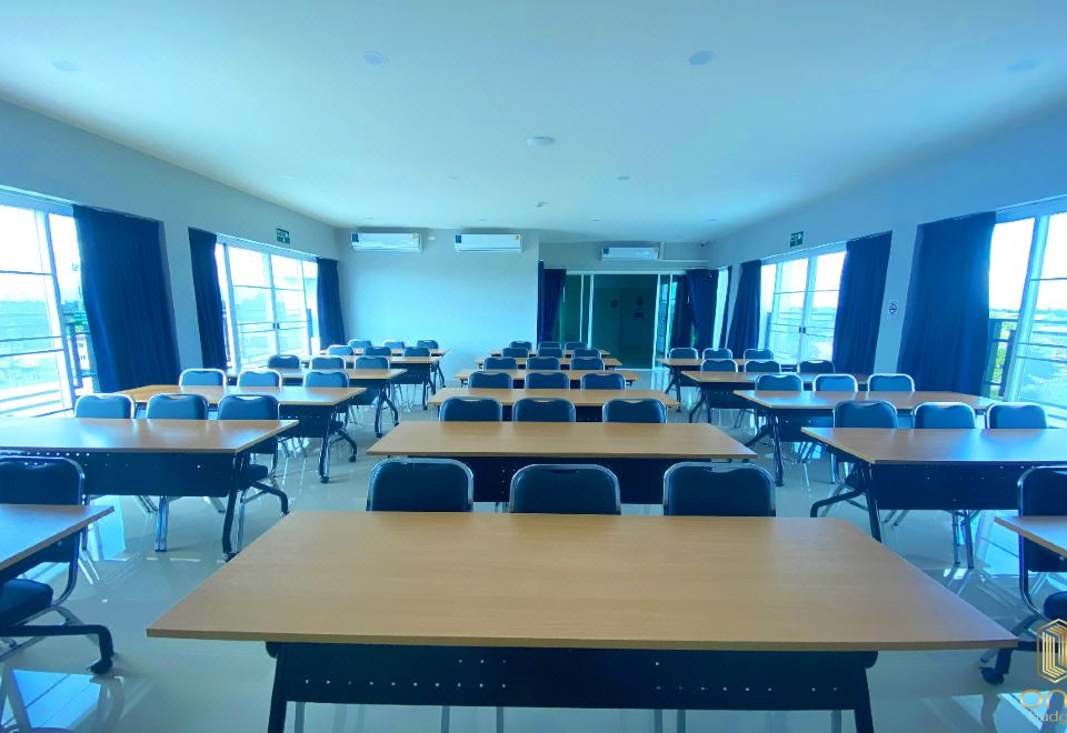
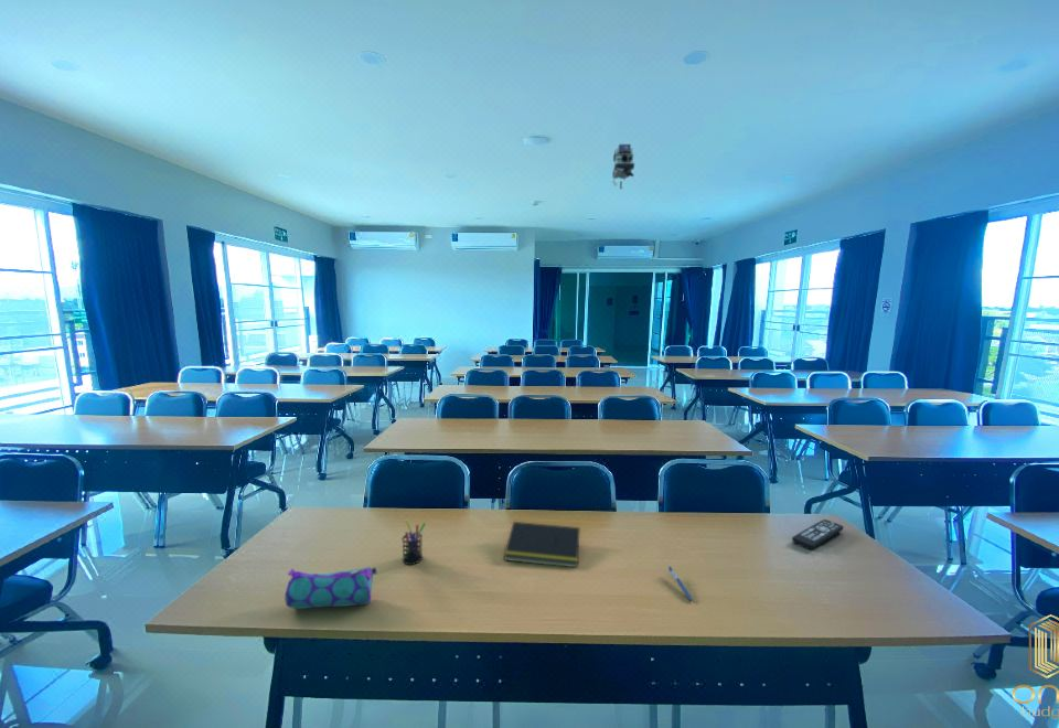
+ pen (678, 582)
+ camera (622, 167)
+ pen holder (415, 539)
+ notepad (543, 543)
+ remote control (817, 534)
+ pencil case (331, 586)
